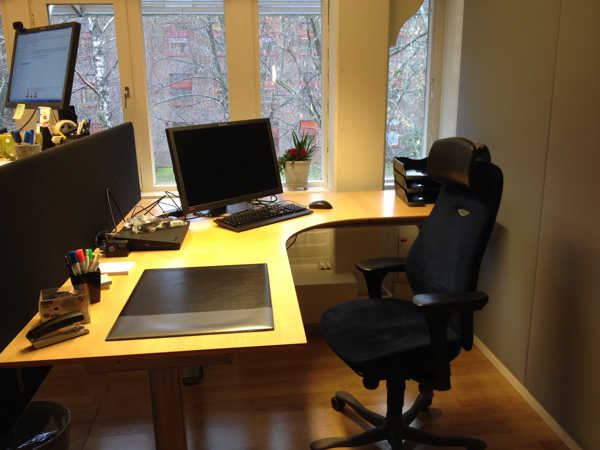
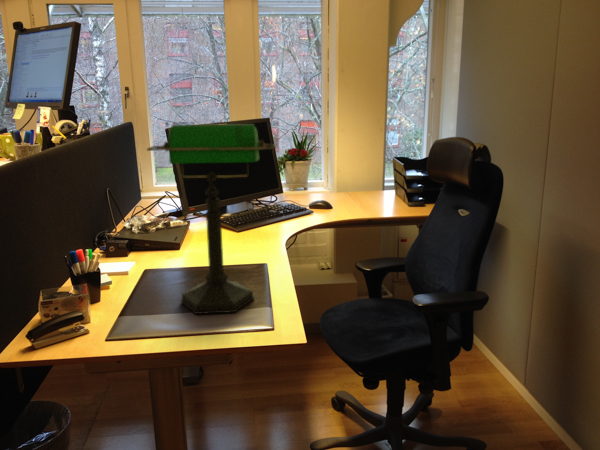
+ desk lamp (216, 214)
